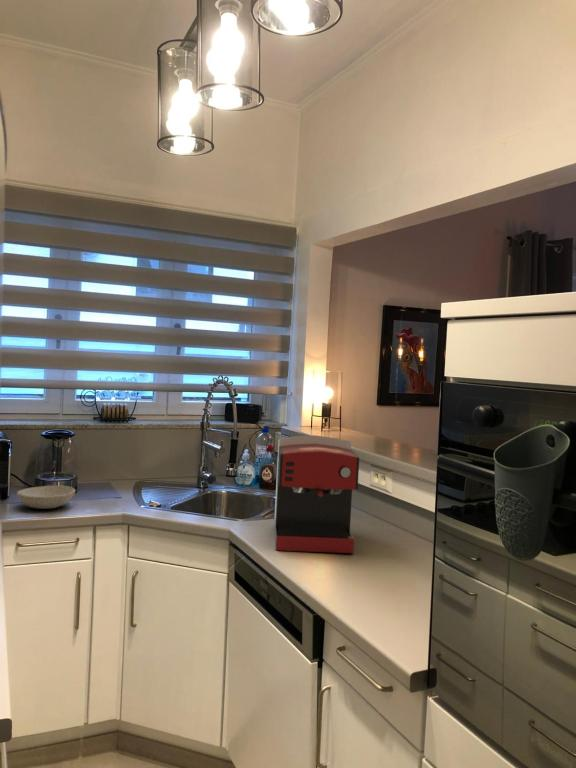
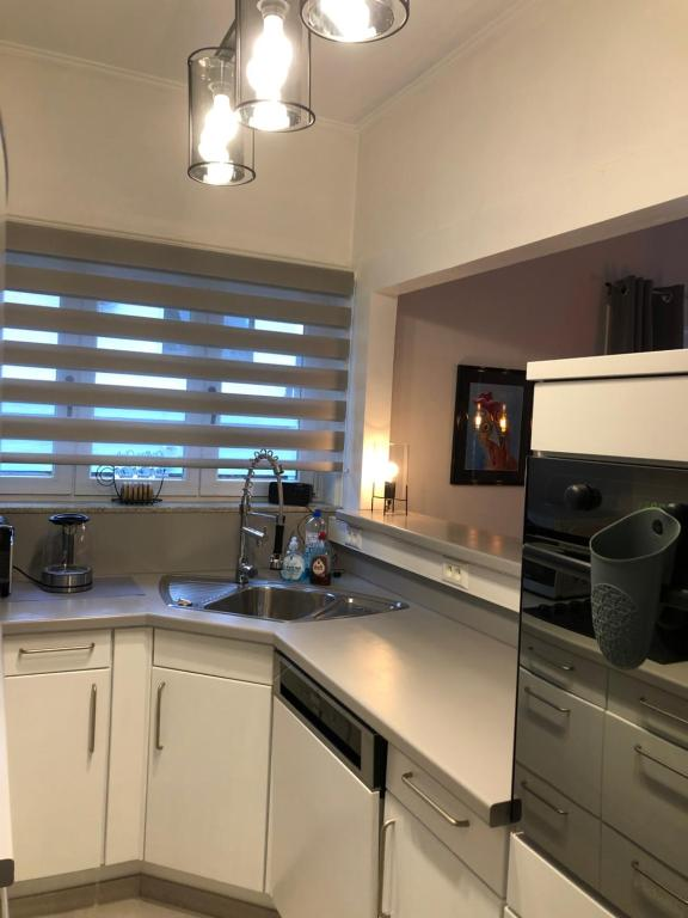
- coffee maker (315, 490)
- bowl (45, 498)
